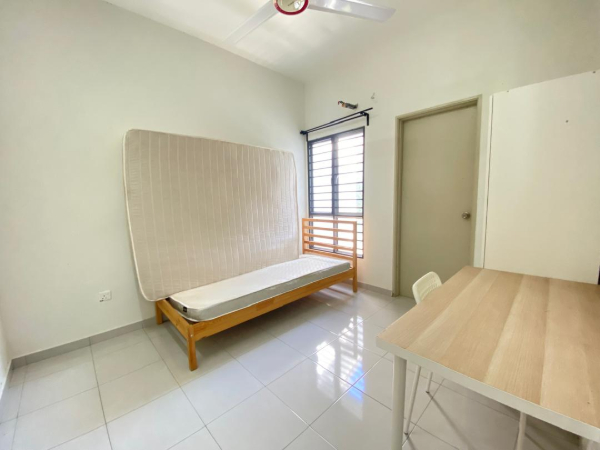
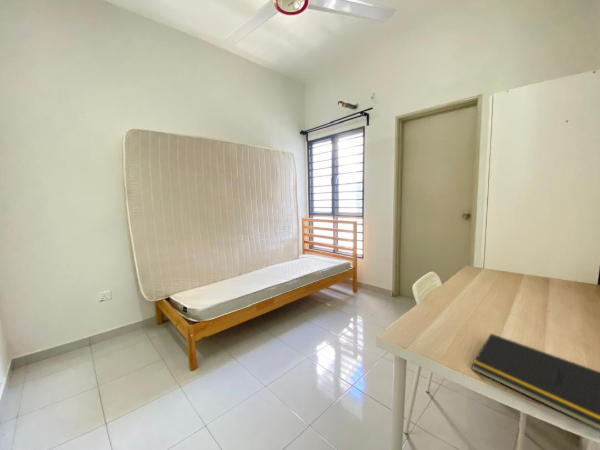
+ notepad (536, 372)
